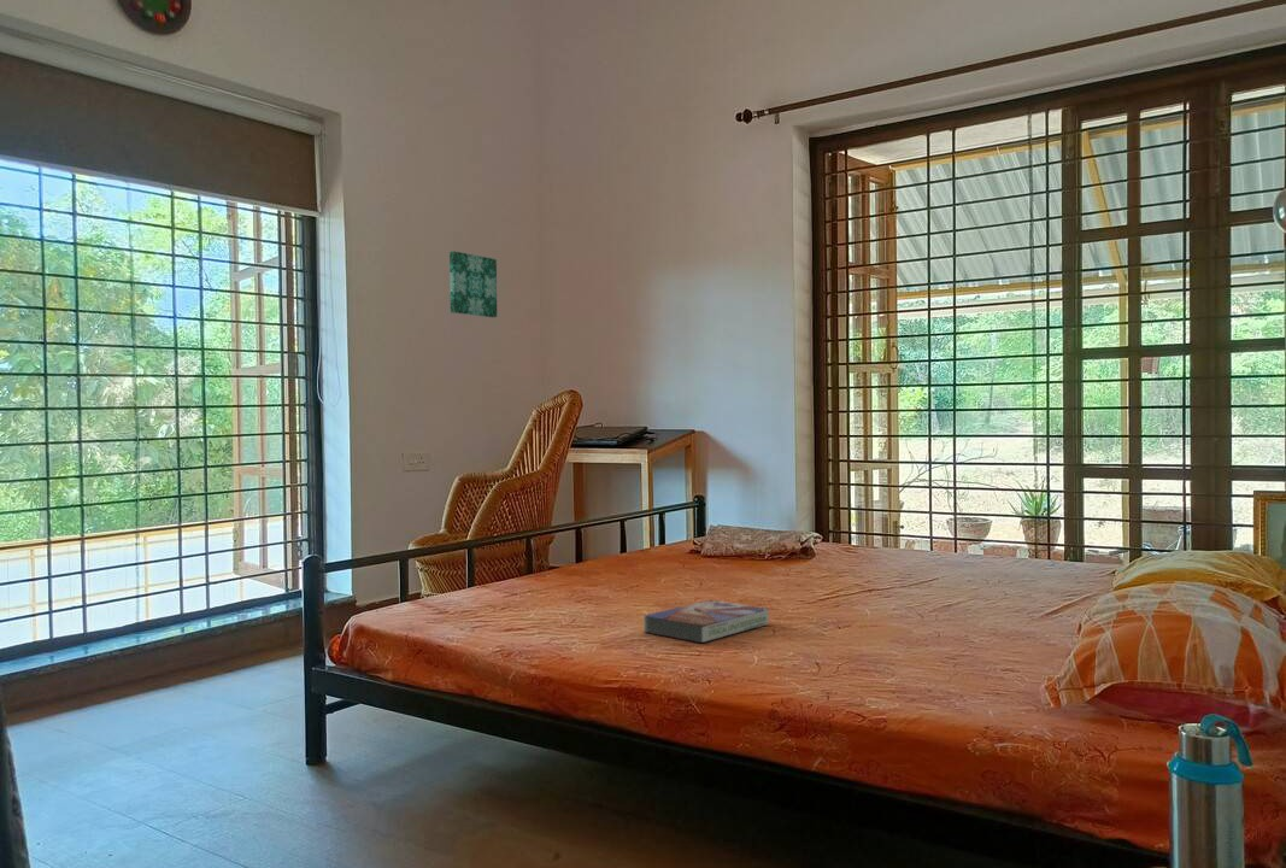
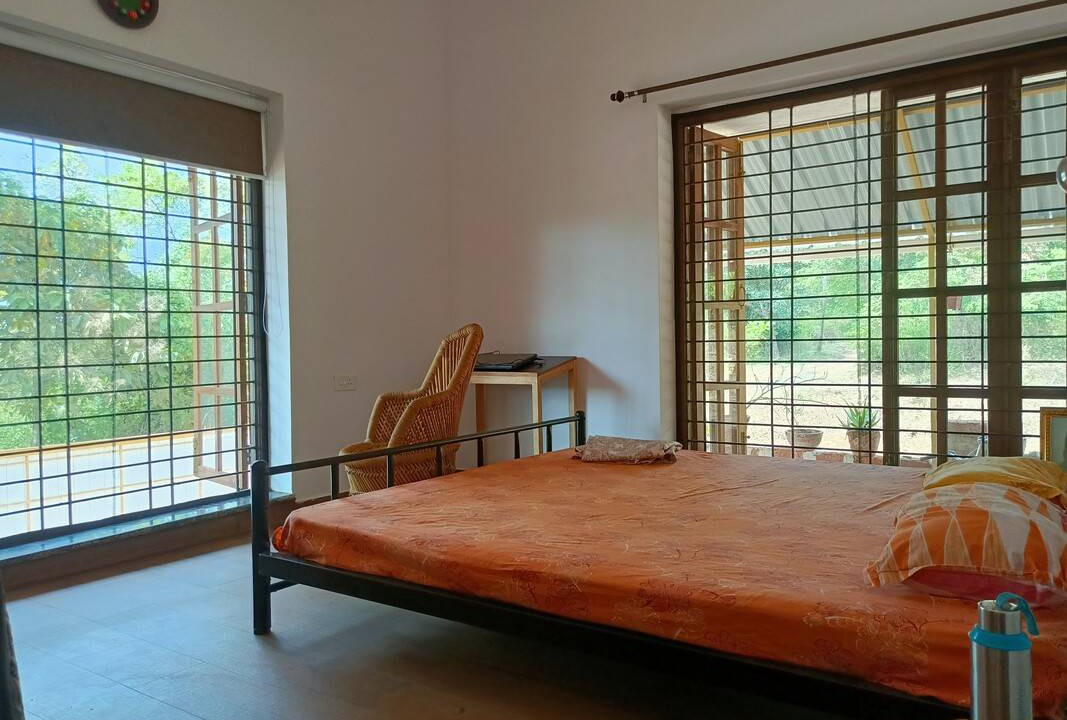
- wall art (474, 285)
- textbook (706, 620)
